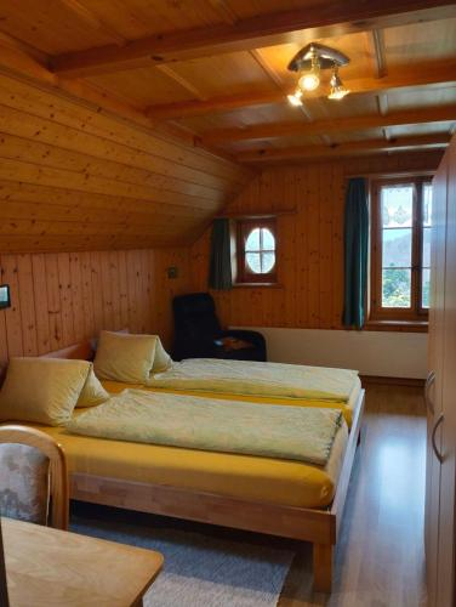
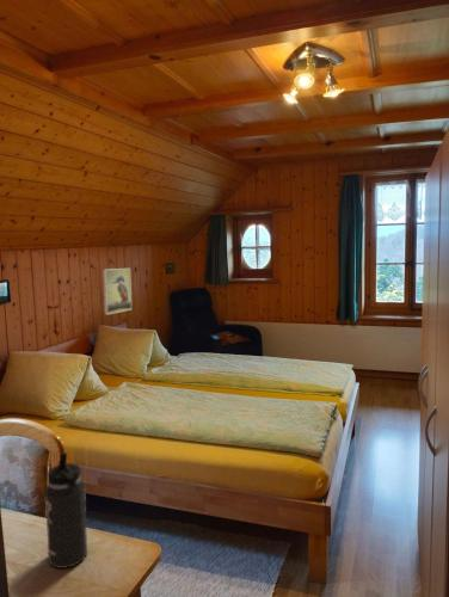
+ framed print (117, 290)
+ thermos bottle (67, 506)
